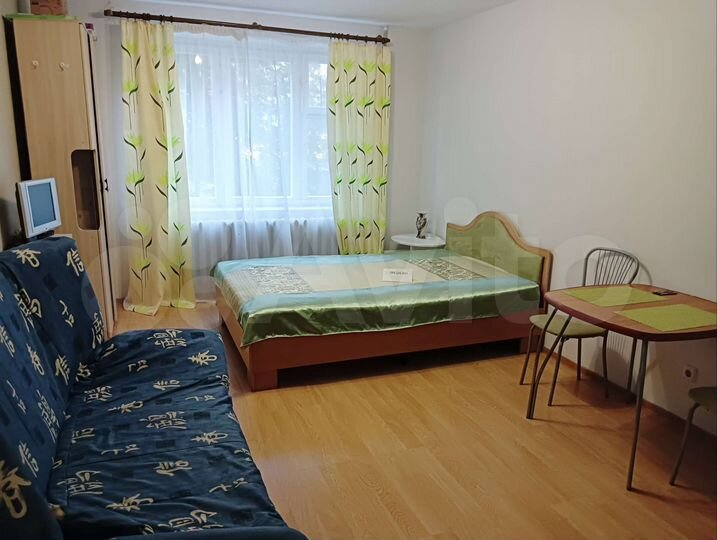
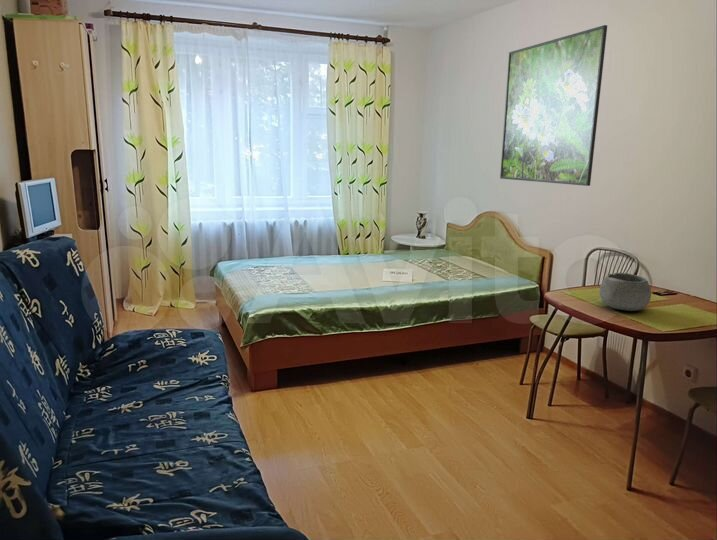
+ bowl (624, 292)
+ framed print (545, 113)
